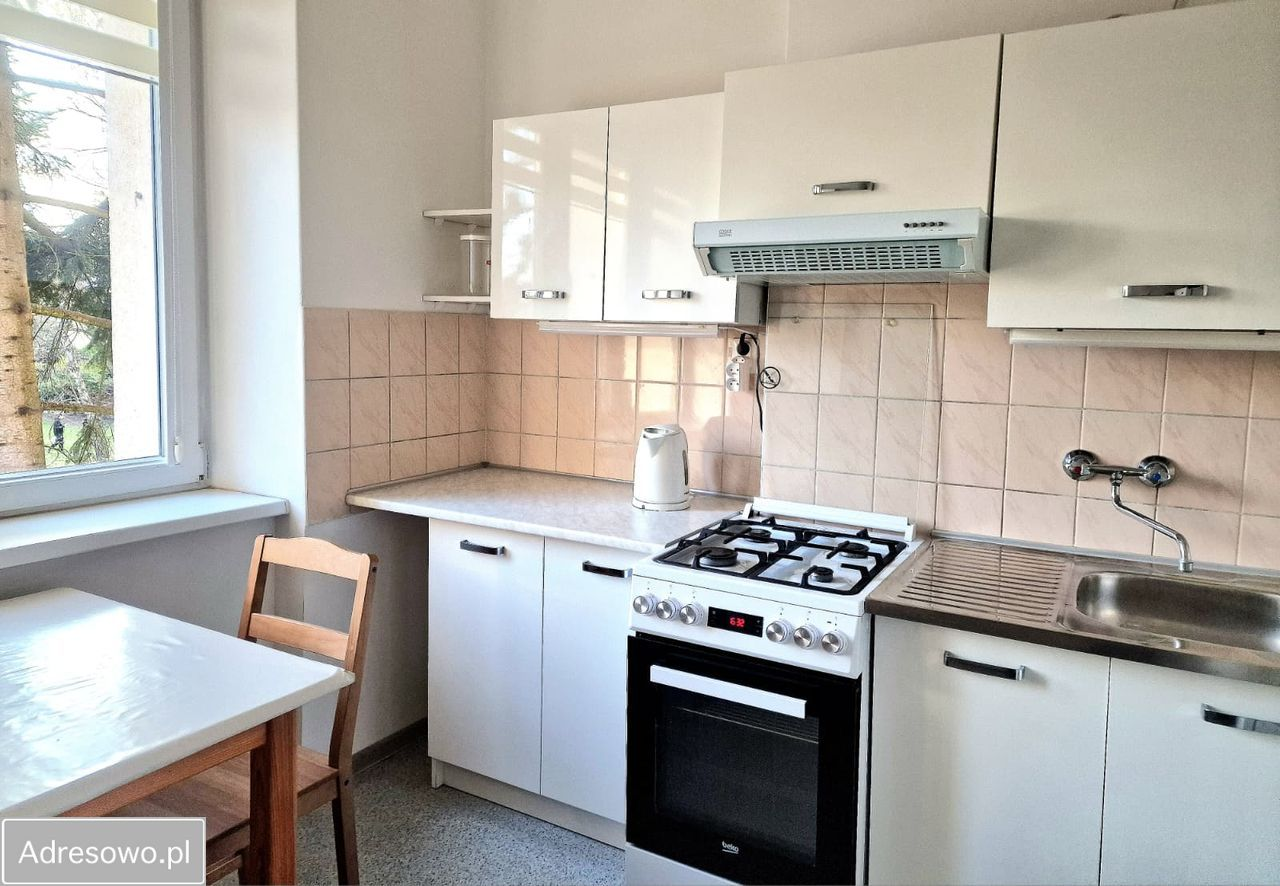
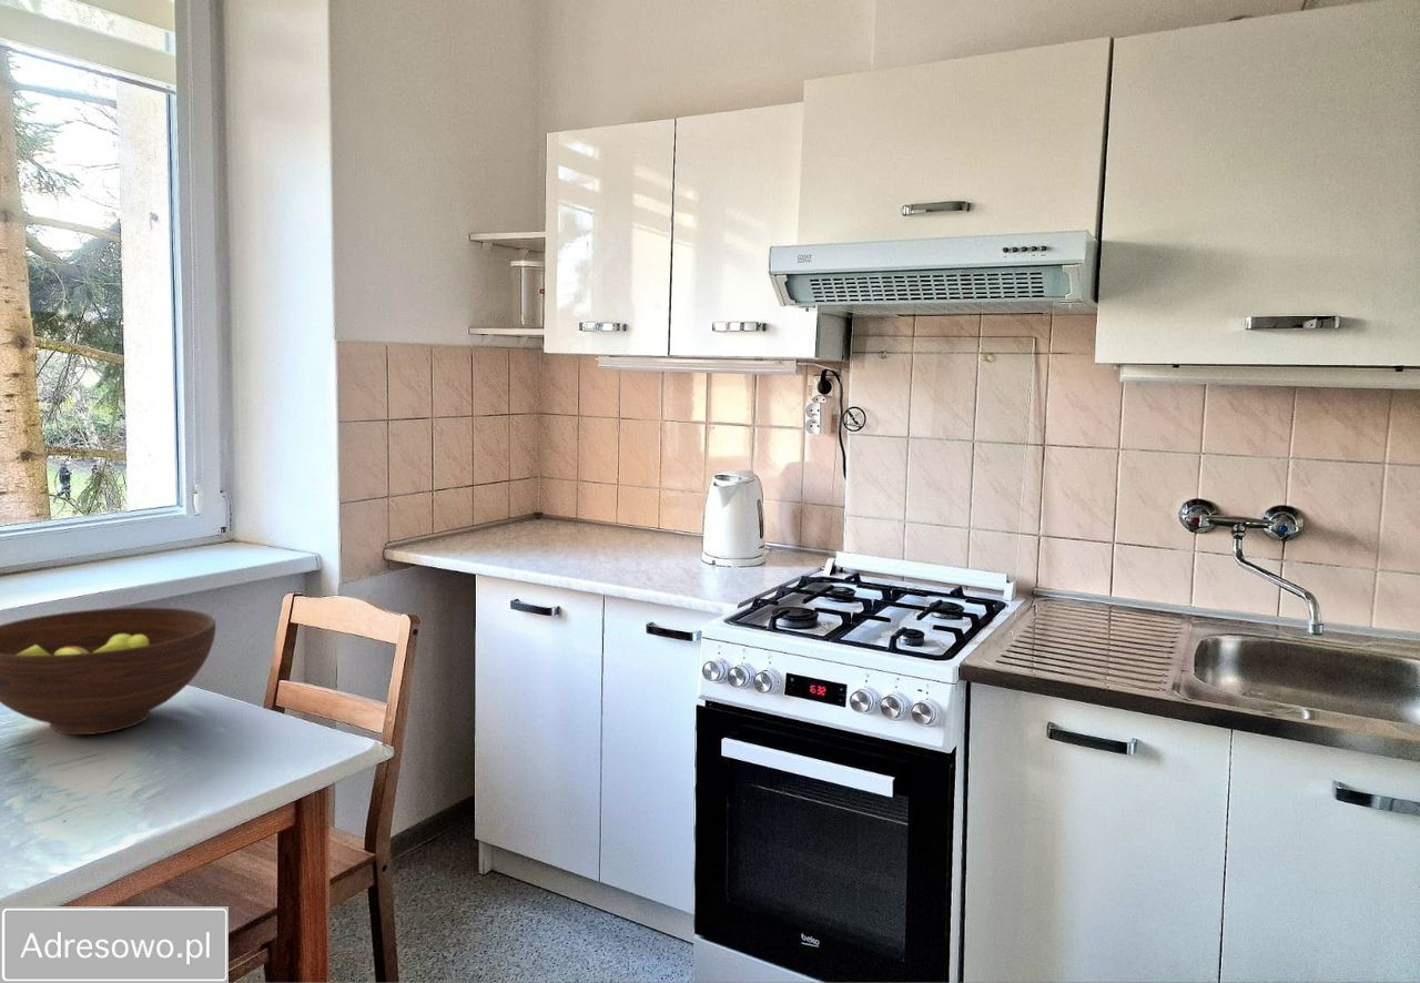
+ fruit bowl (99, 676)
